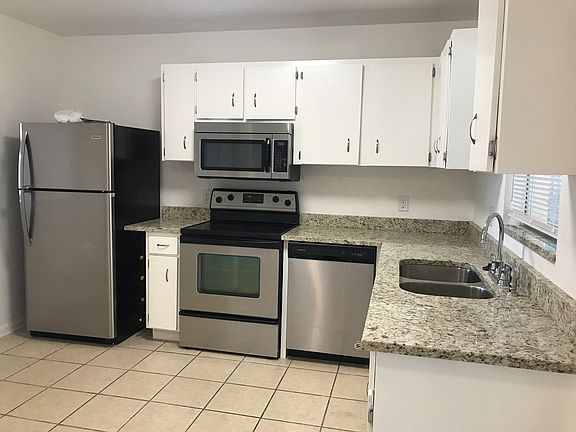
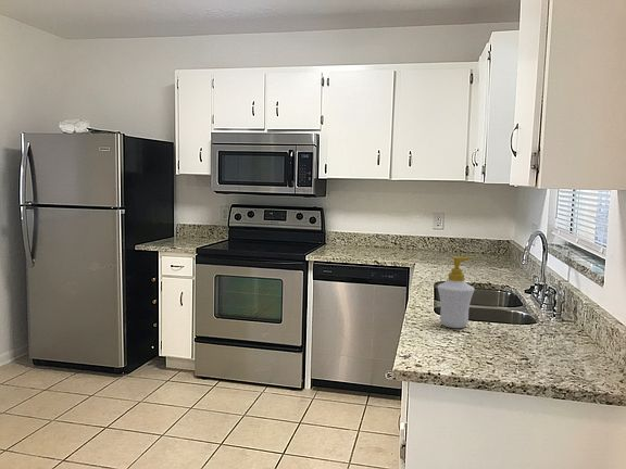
+ soap bottle (455, 291)
